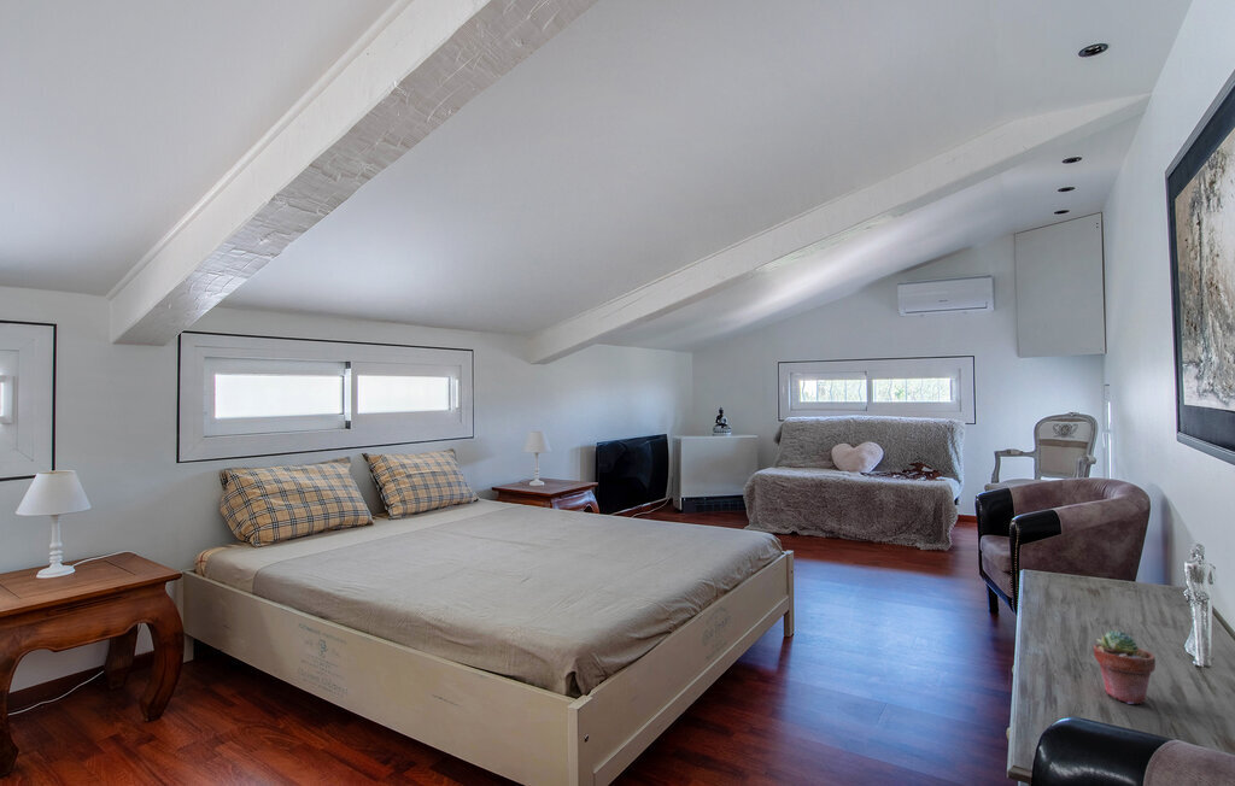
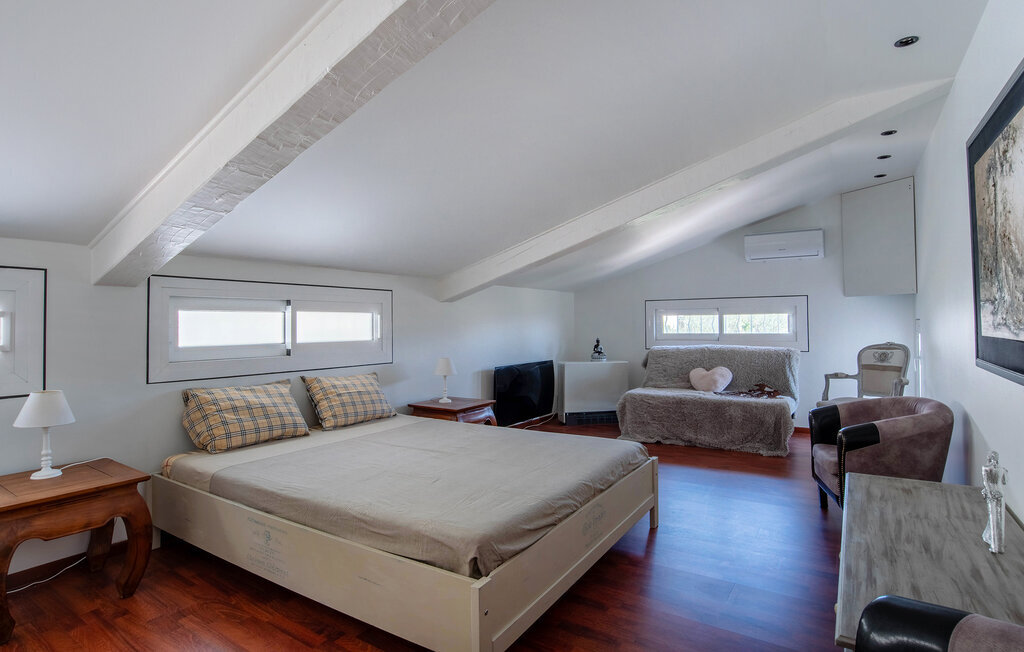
- potted succulent (1123, 663)
